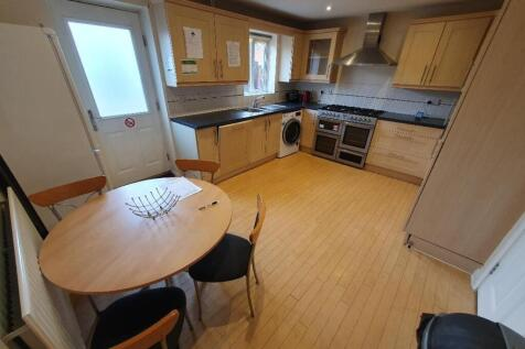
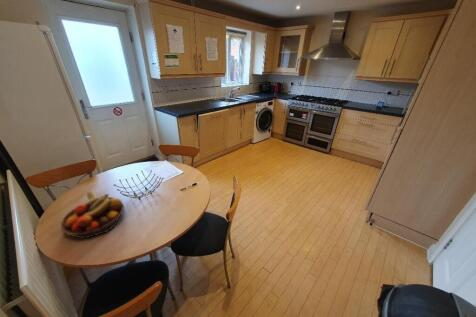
+ fruit bowl (93, 211)
